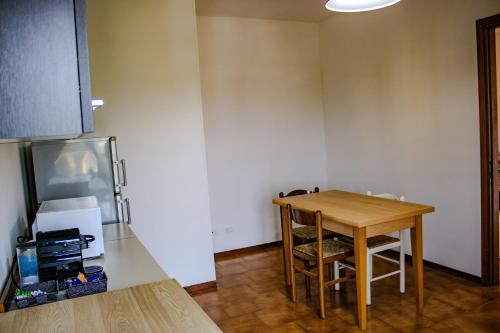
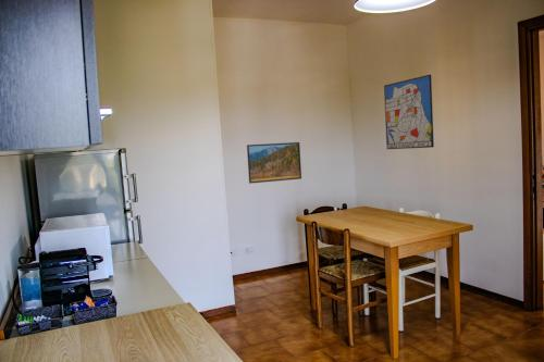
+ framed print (274, 162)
+ wall art (407, 114)
